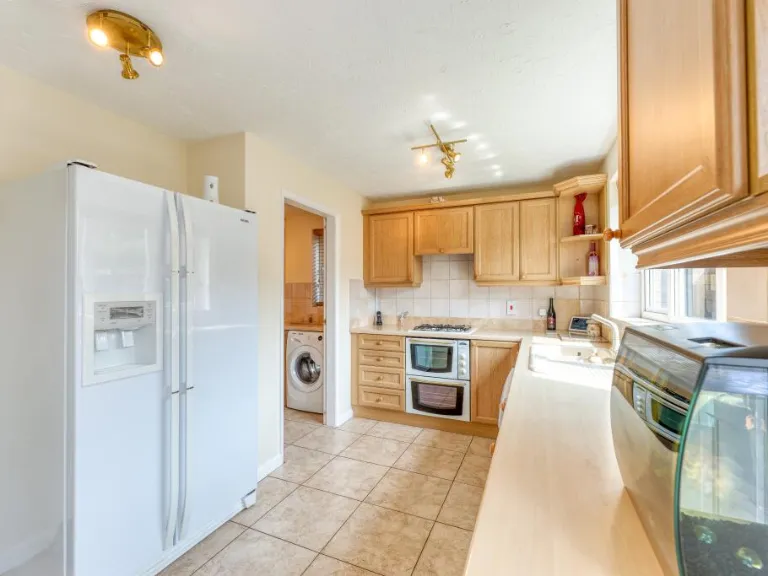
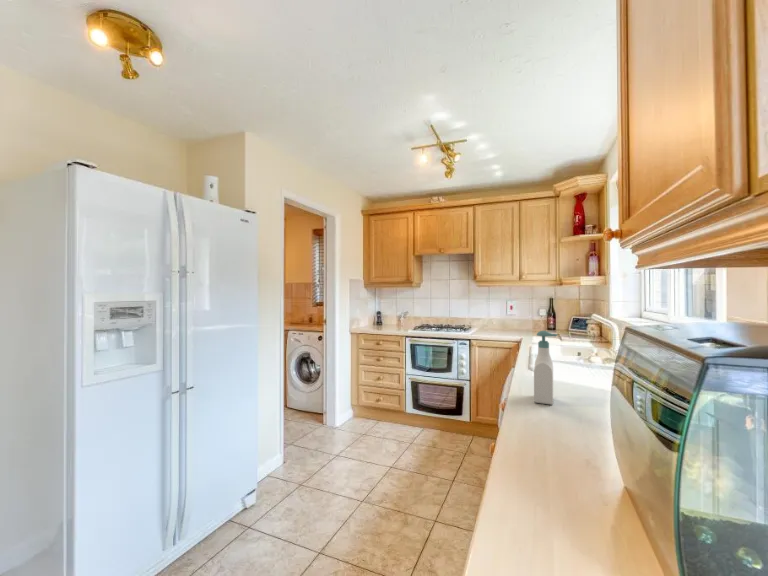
+ soap bottle (546, 365)
